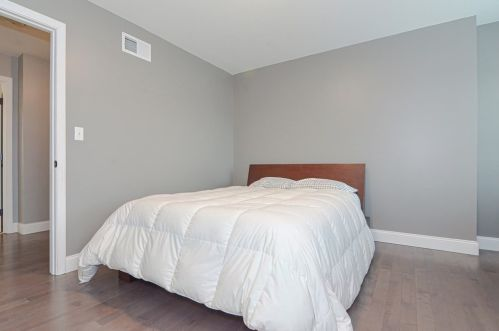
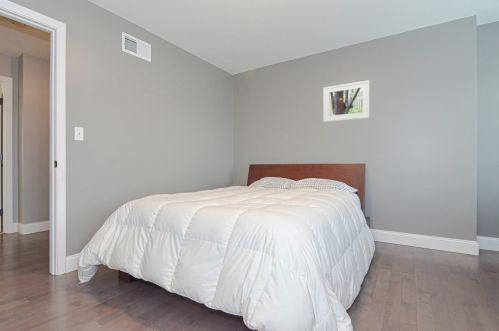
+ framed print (345, 102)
